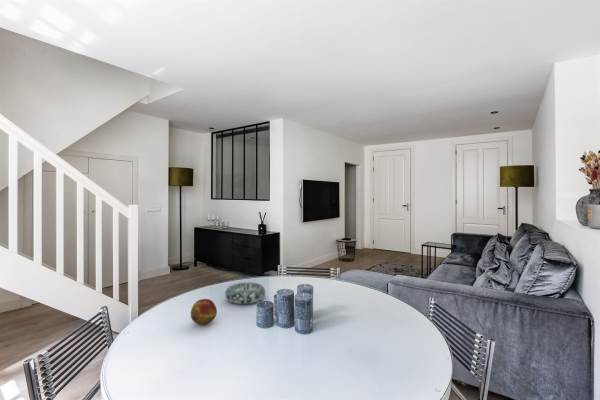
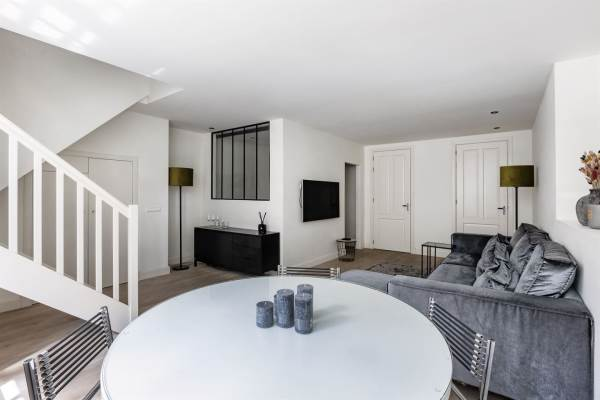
- decorative bowl (245, 292)
- fruit (202, 312)
